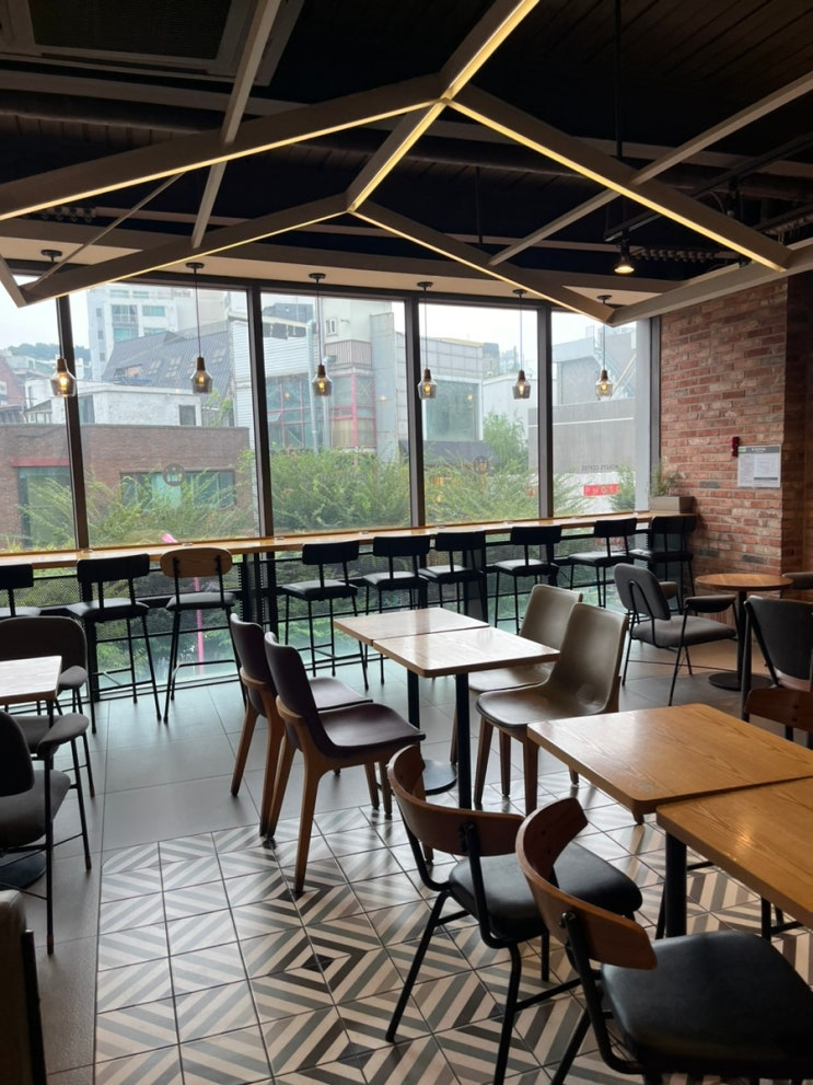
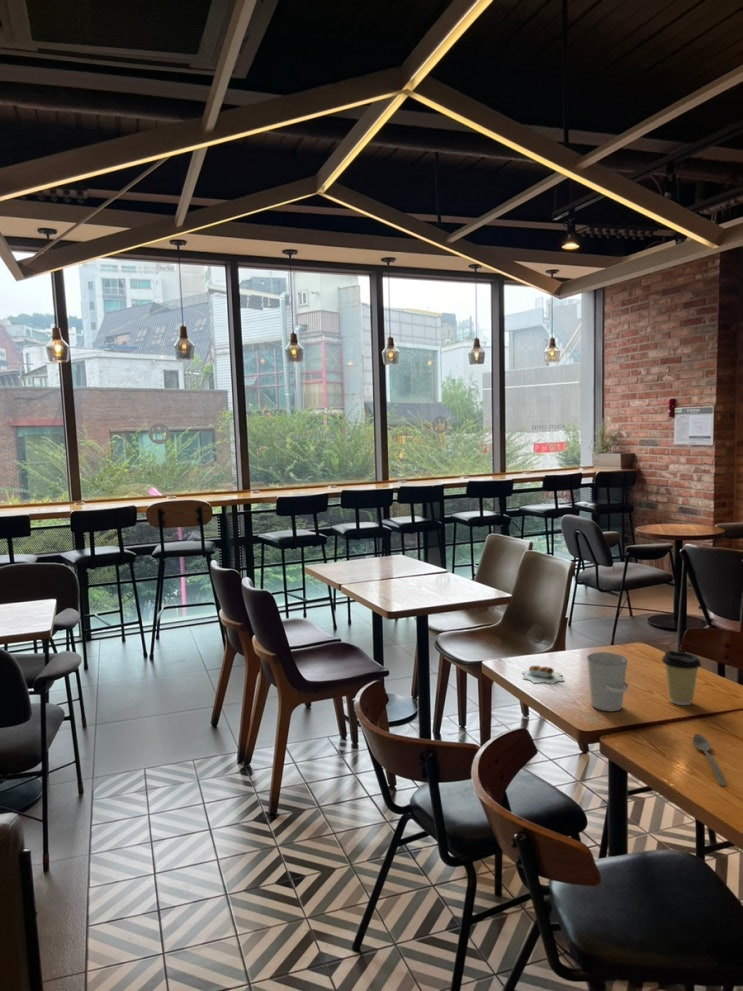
+ coffee cup (680, 678)
+ cup (608, 683)
+ spoon (709, 758)
+ pastry (542, 671)
